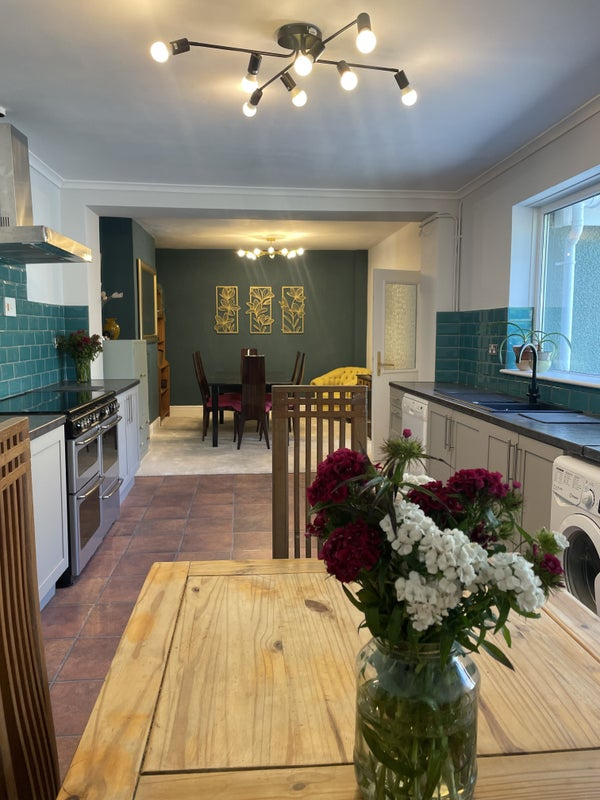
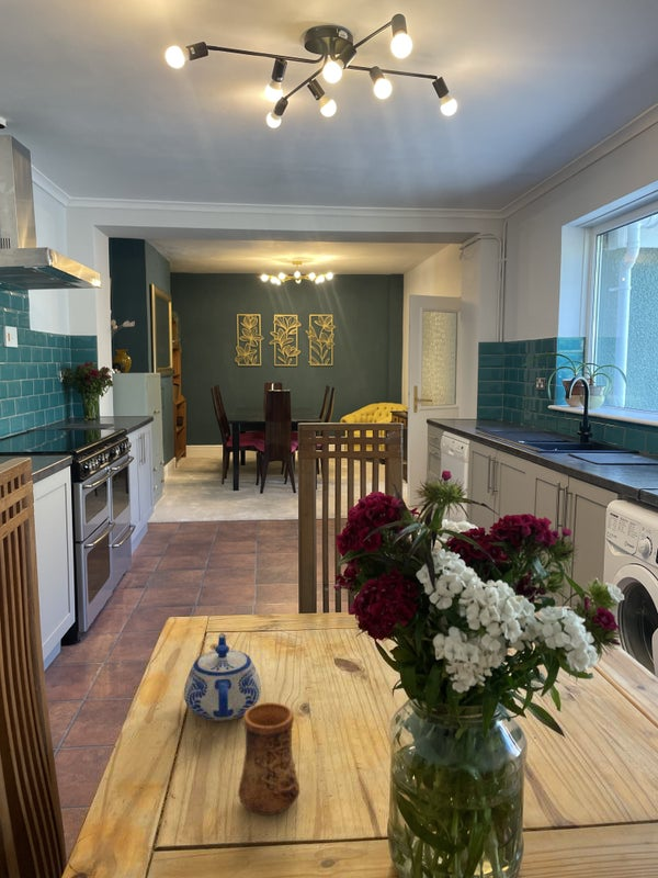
+ teapot (223, 674)
+ cup (269, 757)
